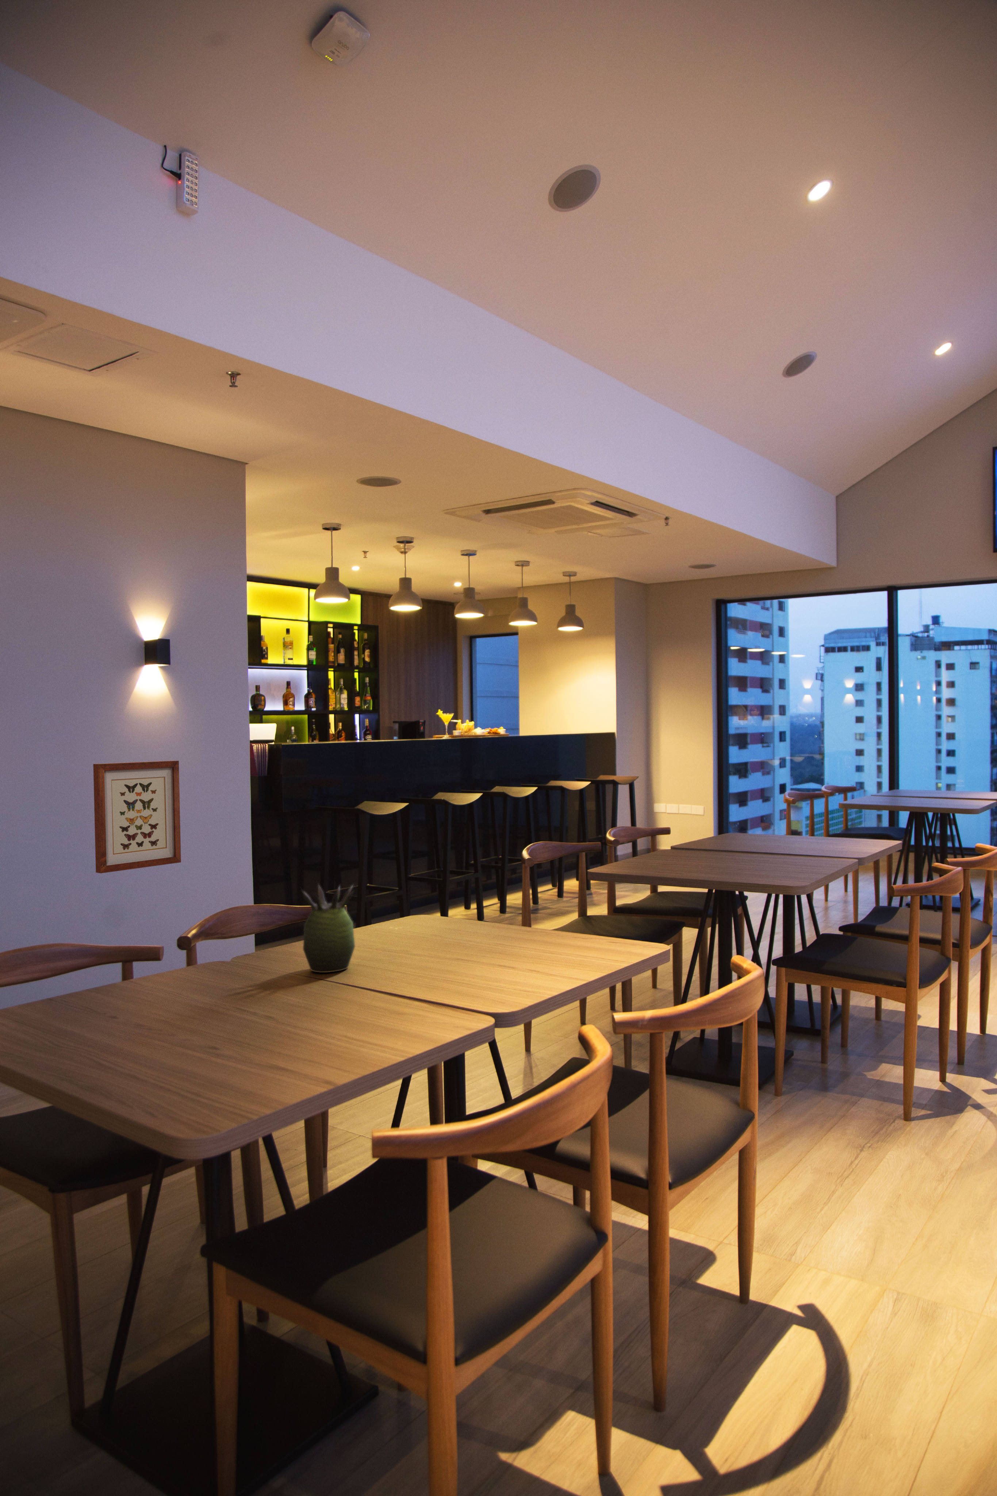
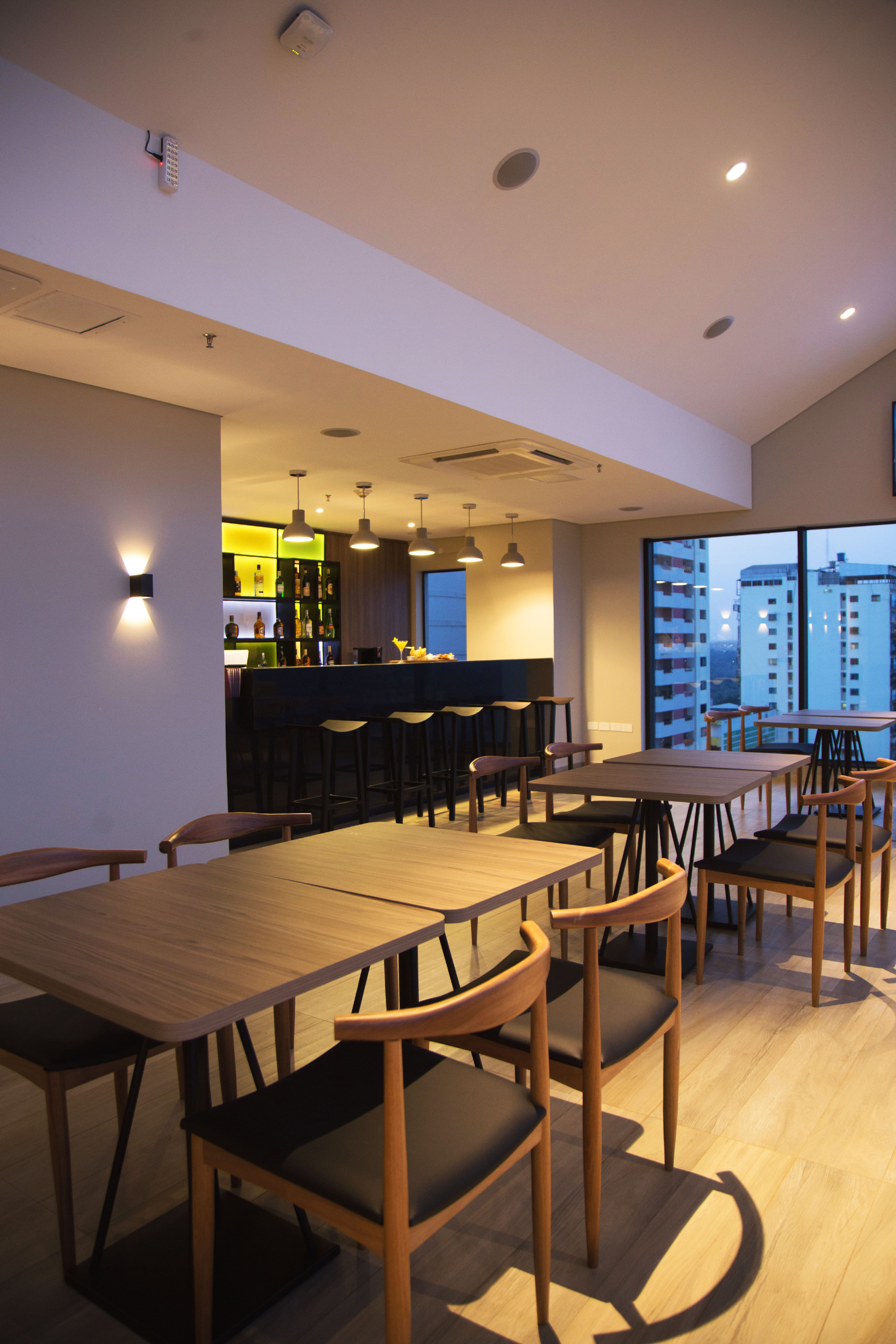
- succulent plant (328, 927)
- wall art (138, 815)
